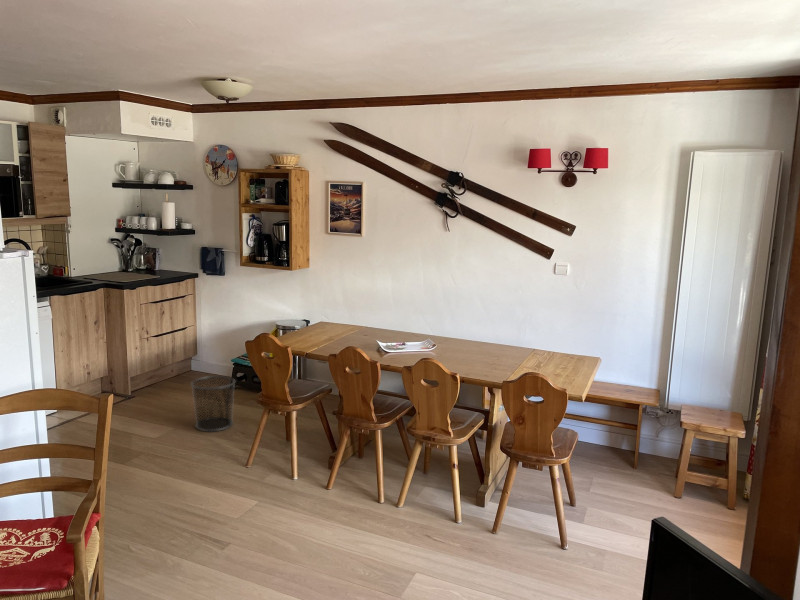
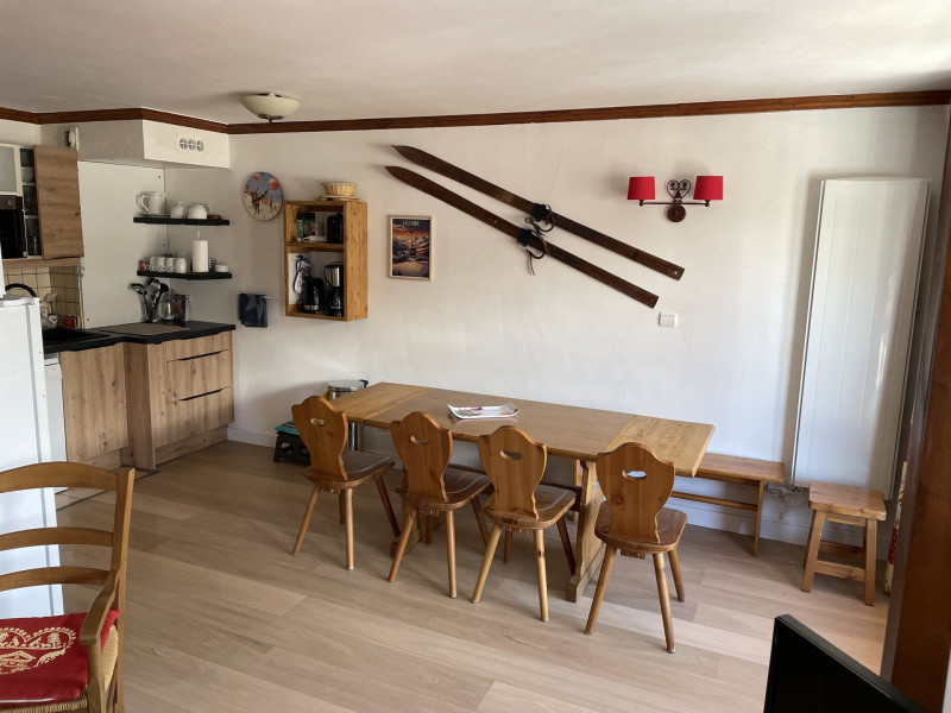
- trash can (213, 403)
